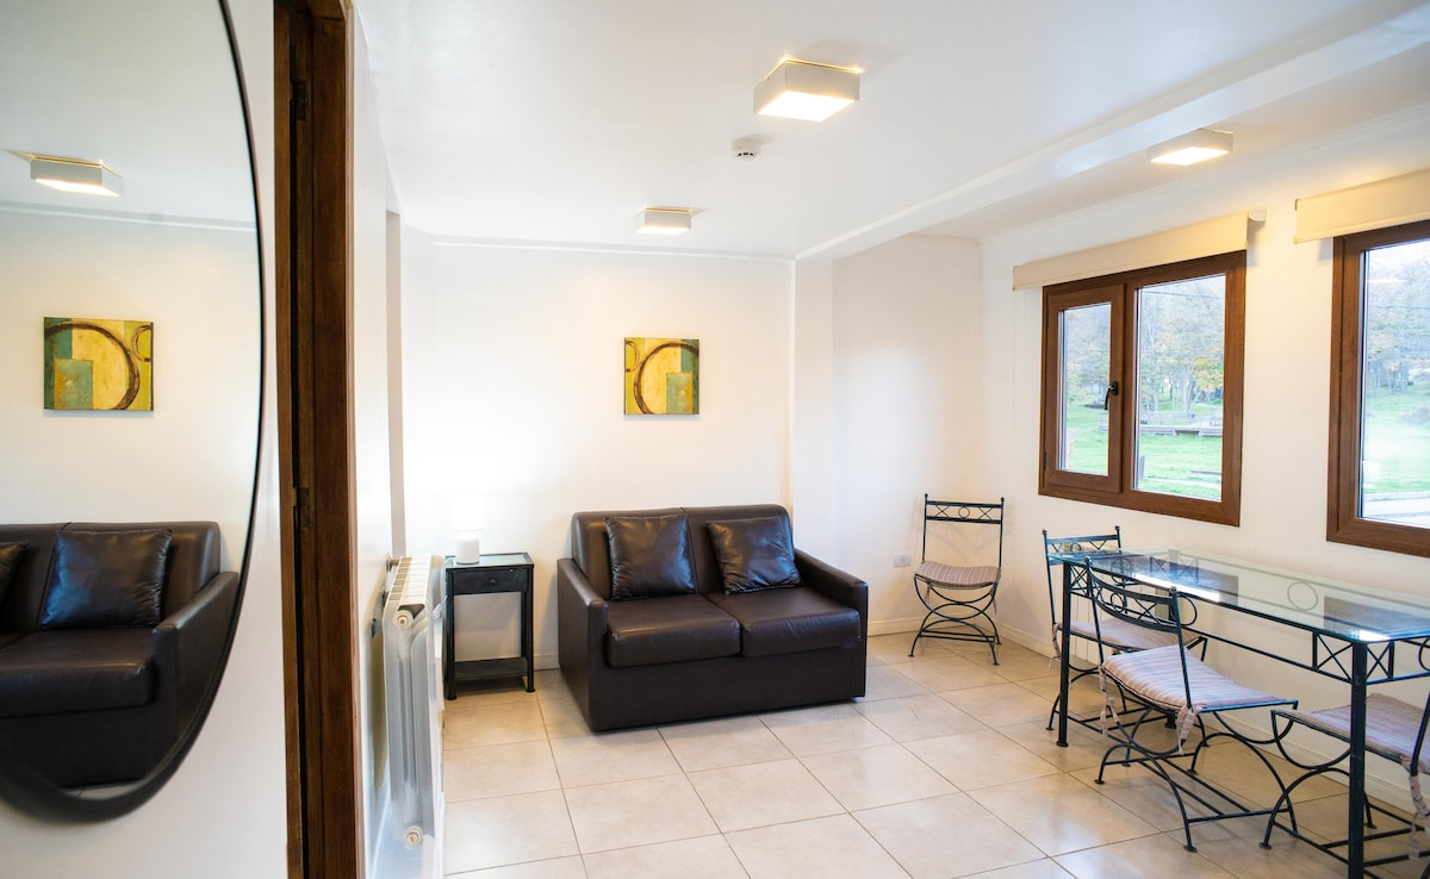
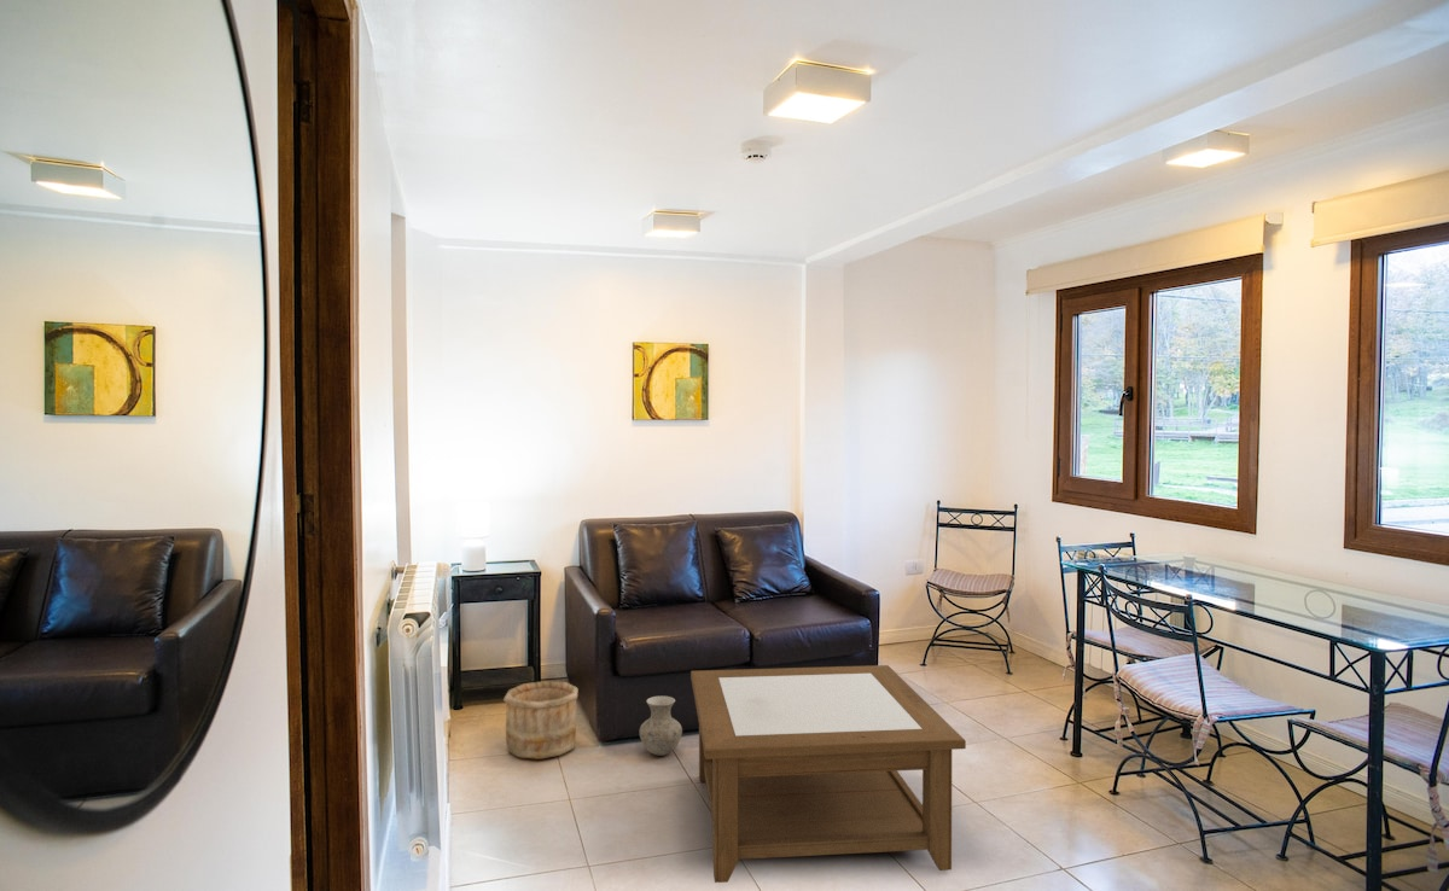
+ vase (661, 727)
+ coffee table (810, 759)
+ wooden bucket (542, 718)
